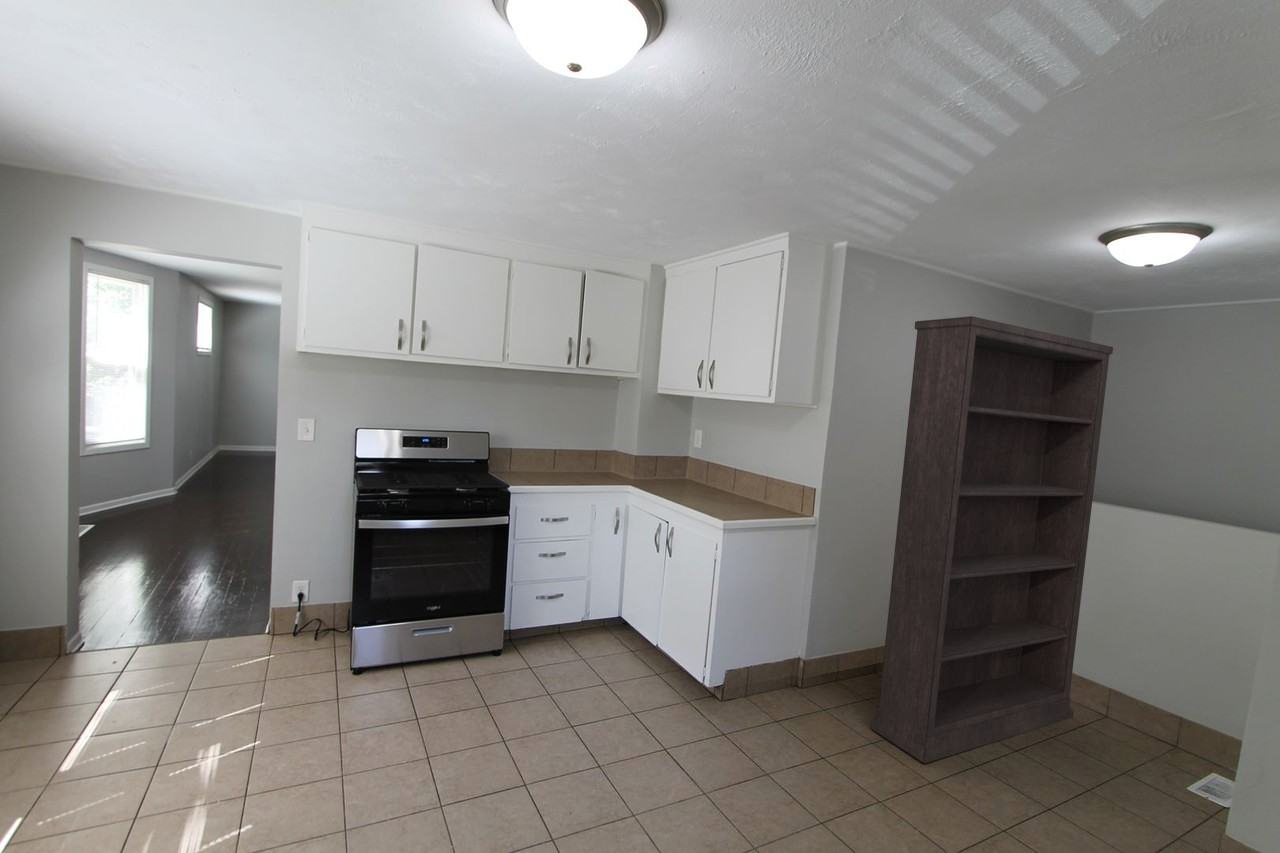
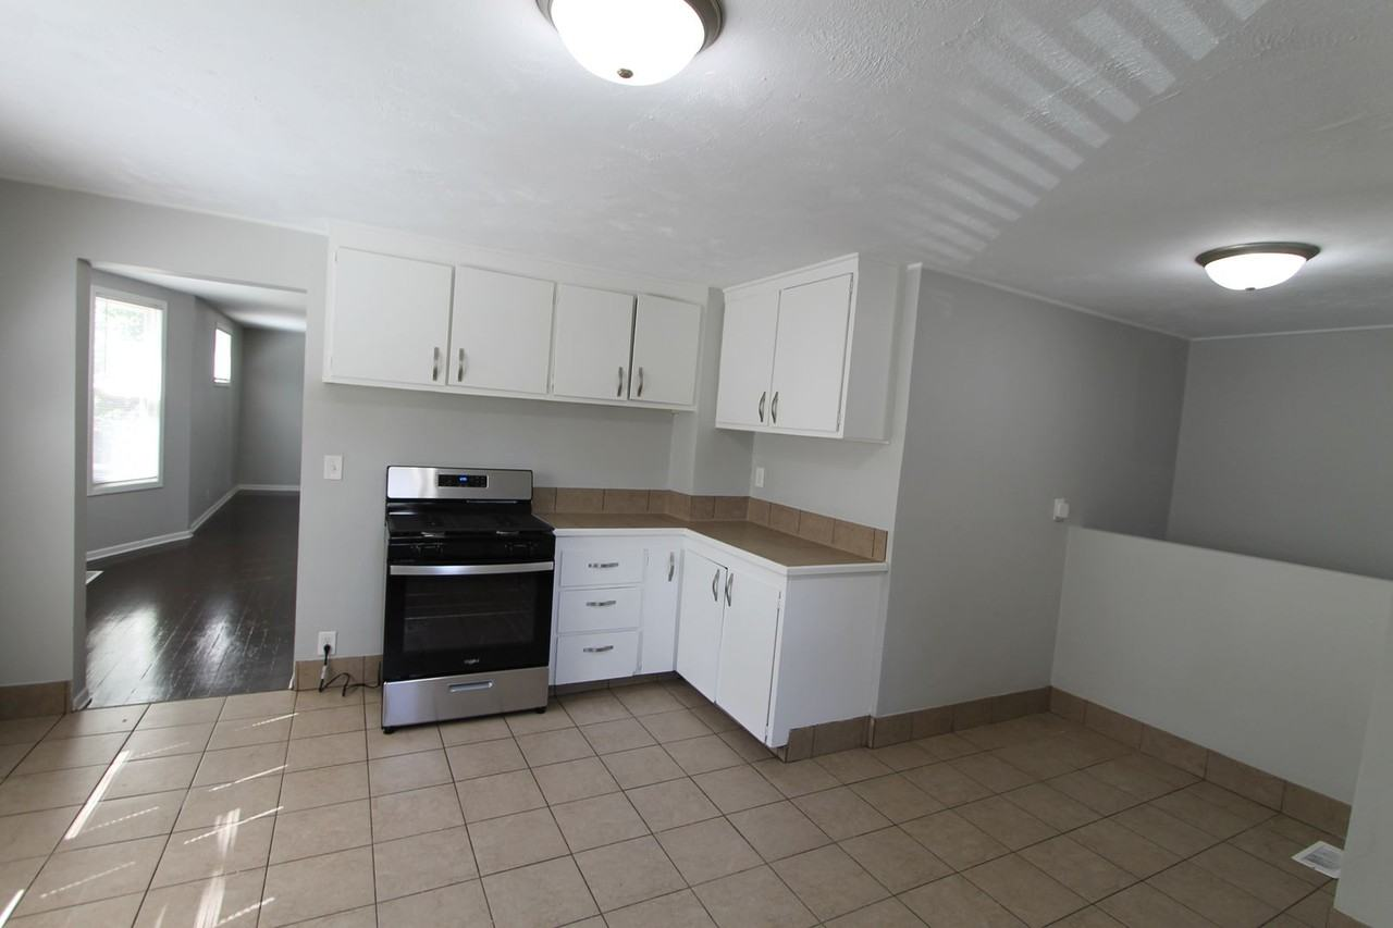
- bookshelf (997, 531)
